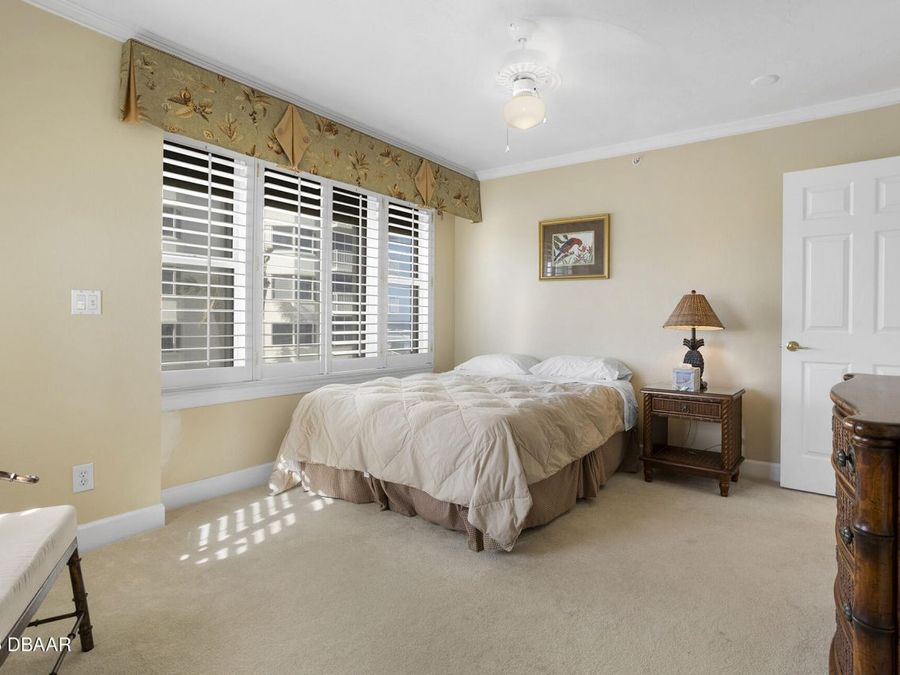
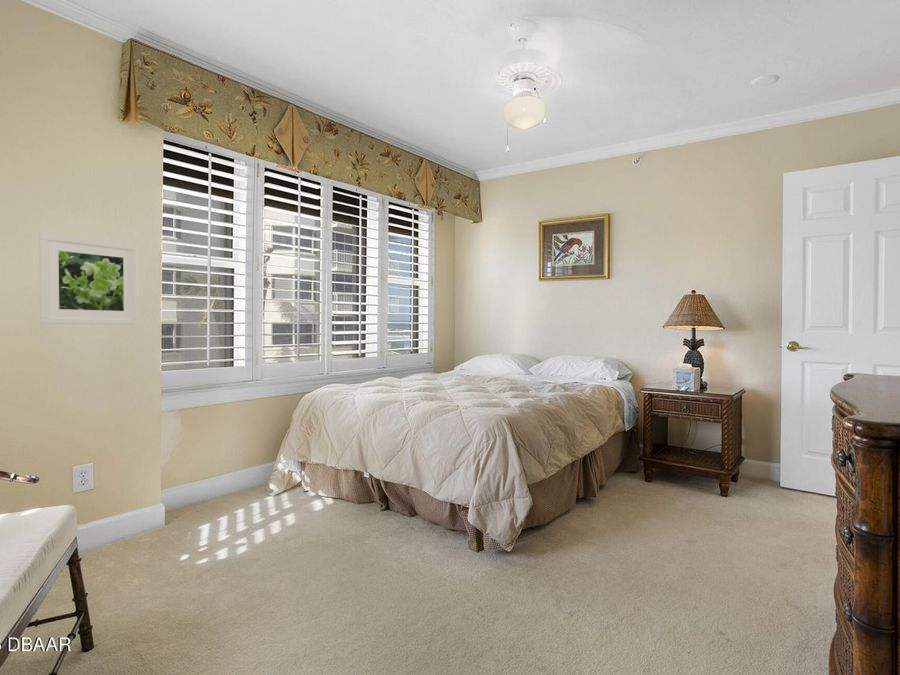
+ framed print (92, 282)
